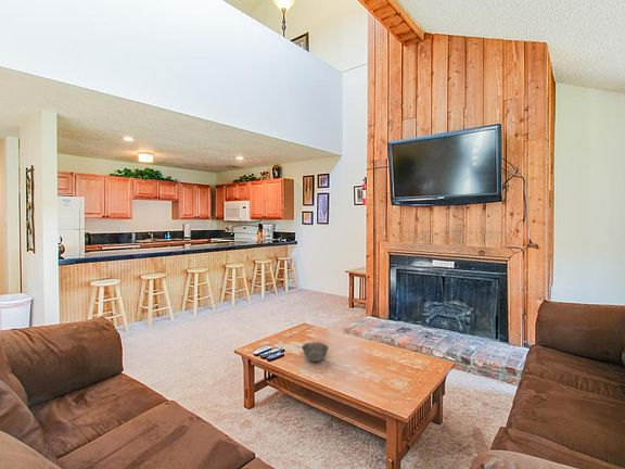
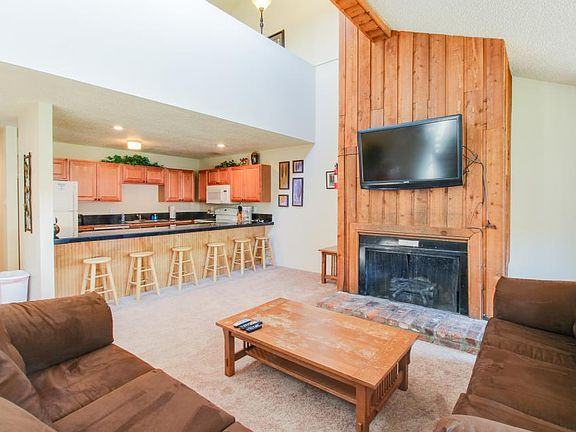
- bowl (315, 353)
